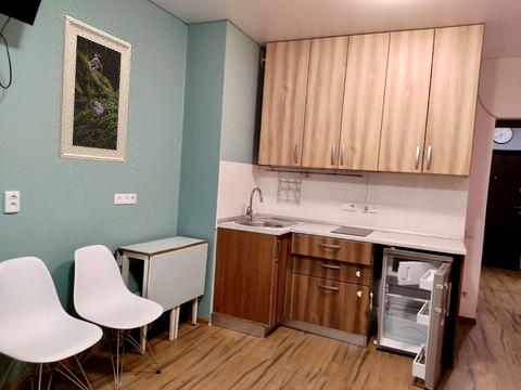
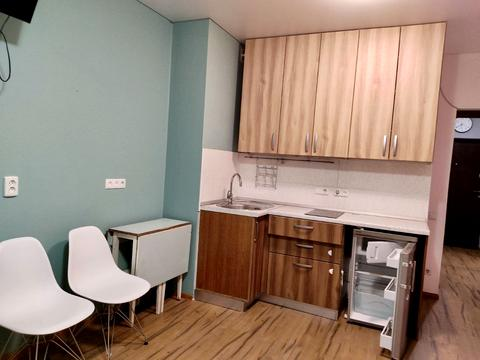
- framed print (97, 96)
